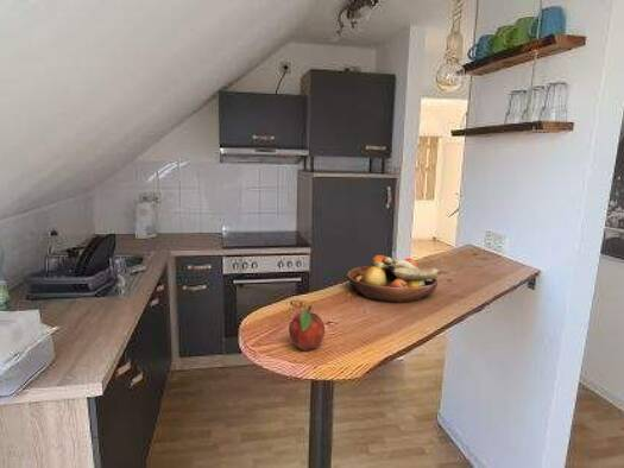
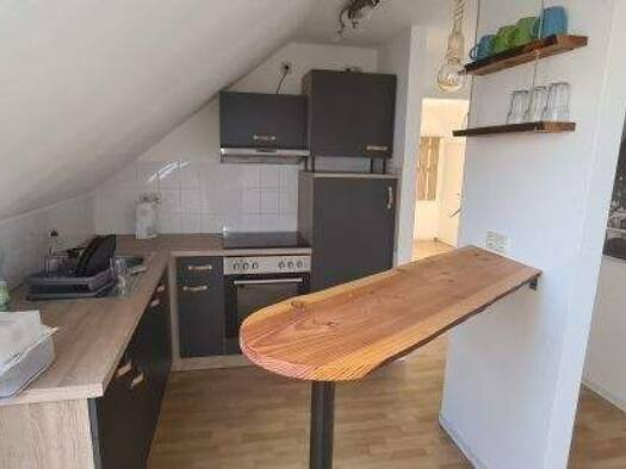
- fruit (305, 327)
- fruit bowl (392, 272)
